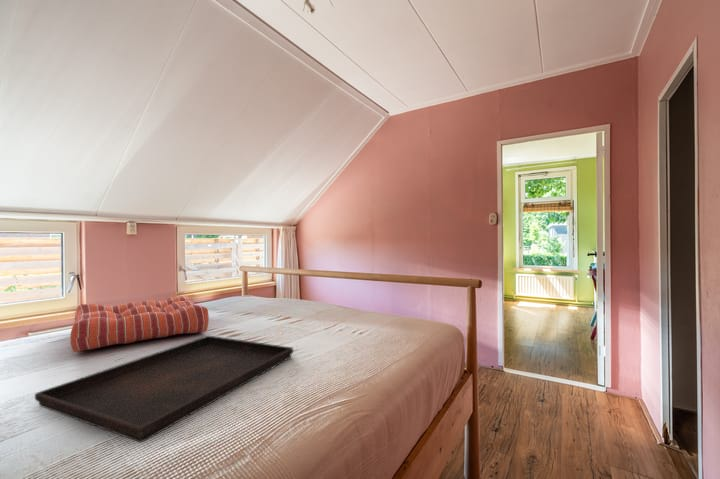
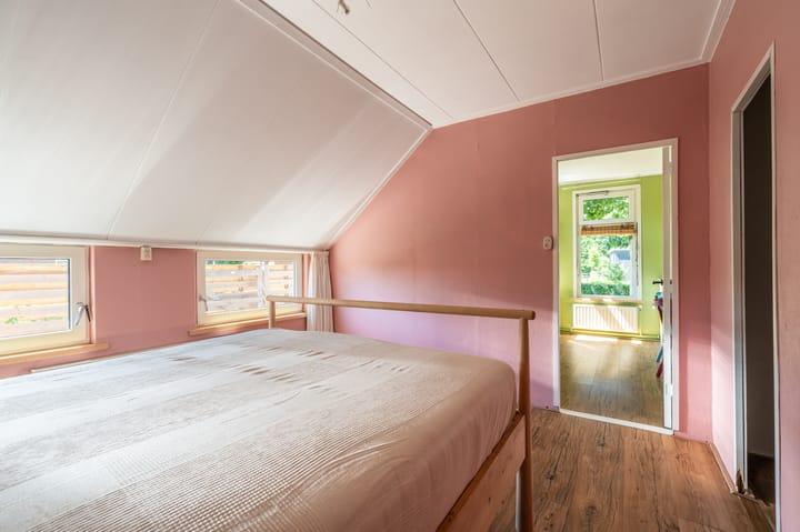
- serving tray (185, 372)
- seat cushion (142, 318)
